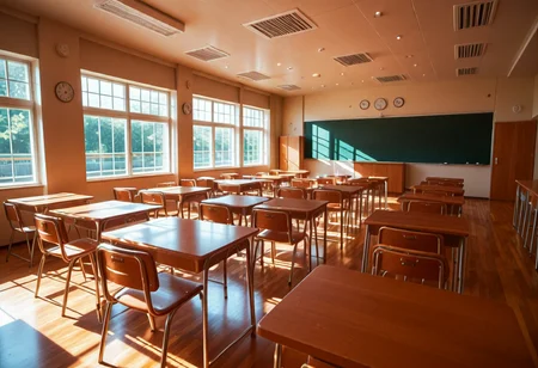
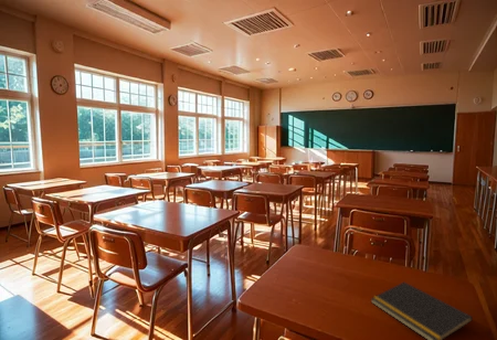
+ notepad (416, 308)
